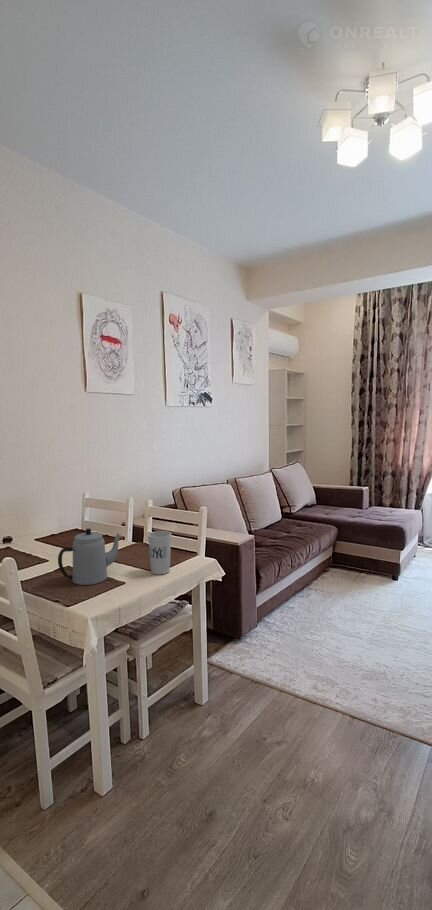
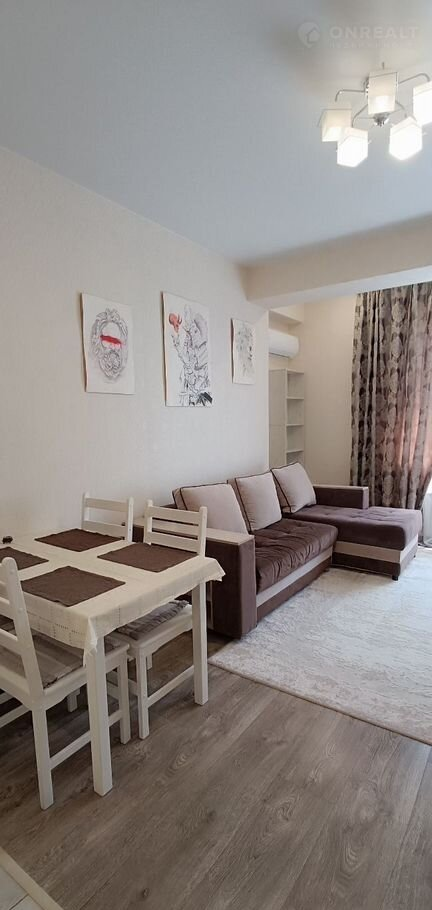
- teapot (91, 553)
- cup (160, 552)
